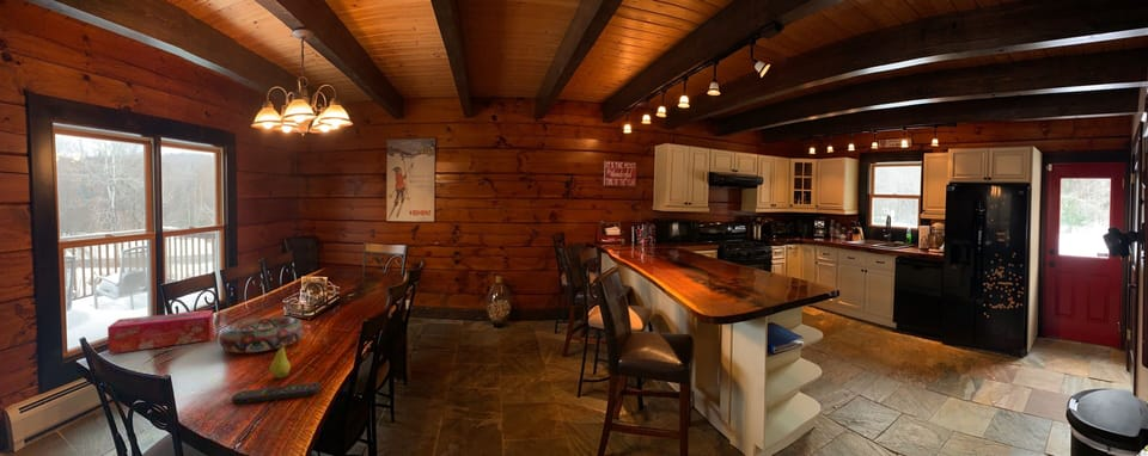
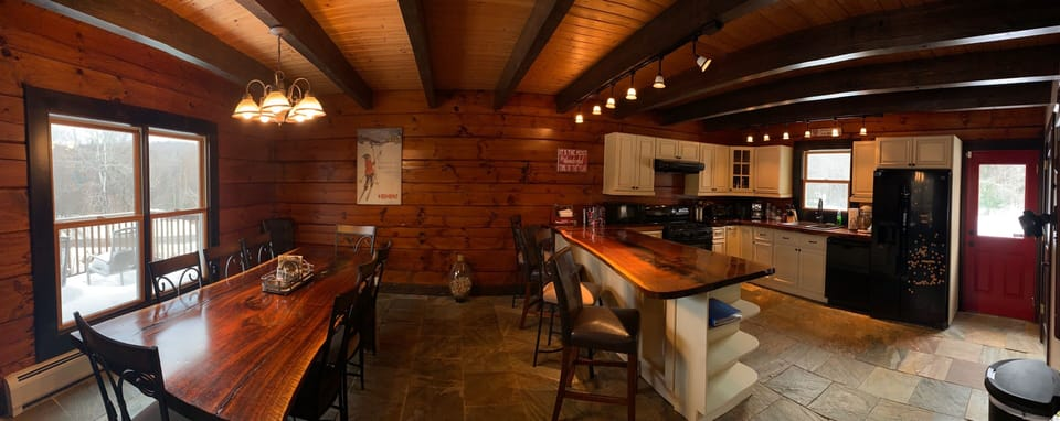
- tissue box (165, 329)
- decorative bowl (263, 333)
- remote control (277, 392)
- fruit (280, 359)
